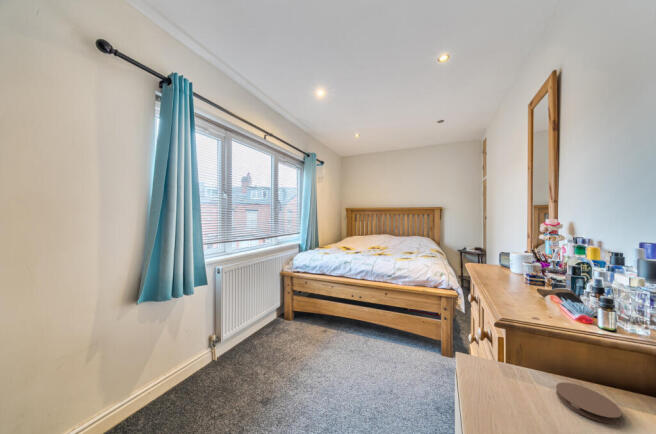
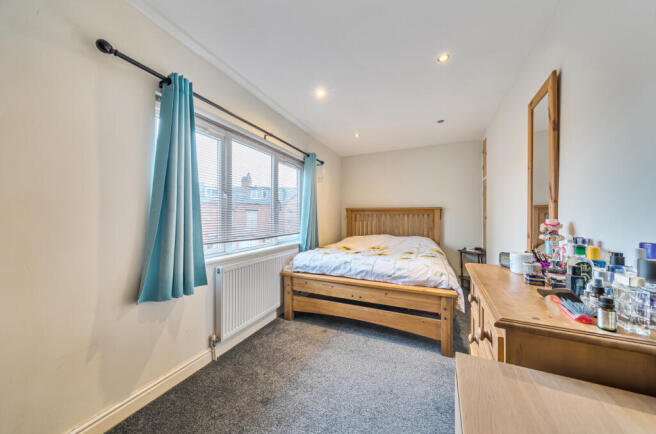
- coaster (586, 401)
